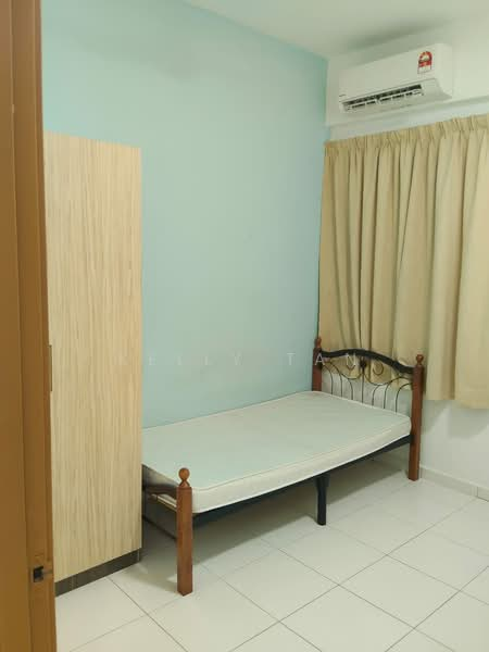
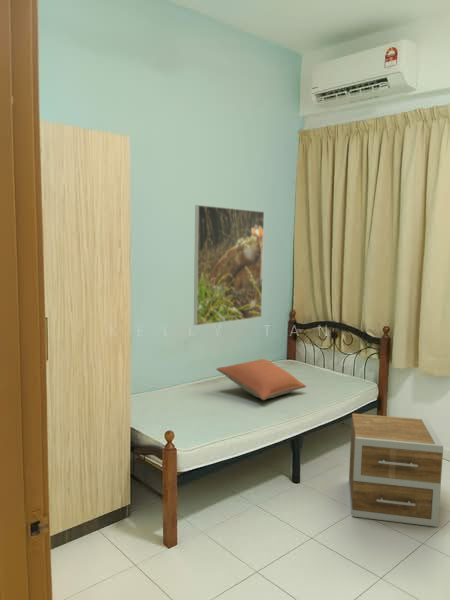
+ pillow (261, 378)
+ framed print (230, 265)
+ nightstand (391, 465)
